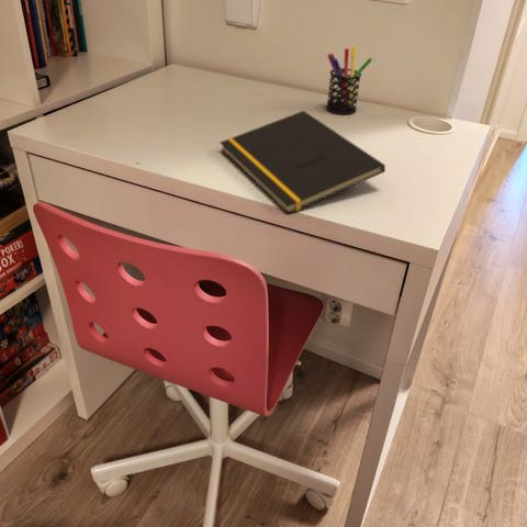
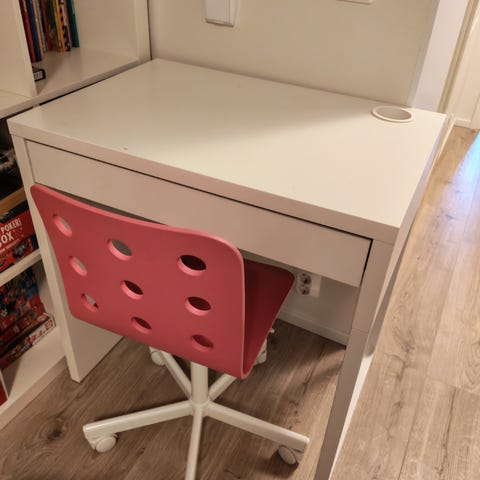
- notepad (296, 156)
- pen holder (348, 78)
